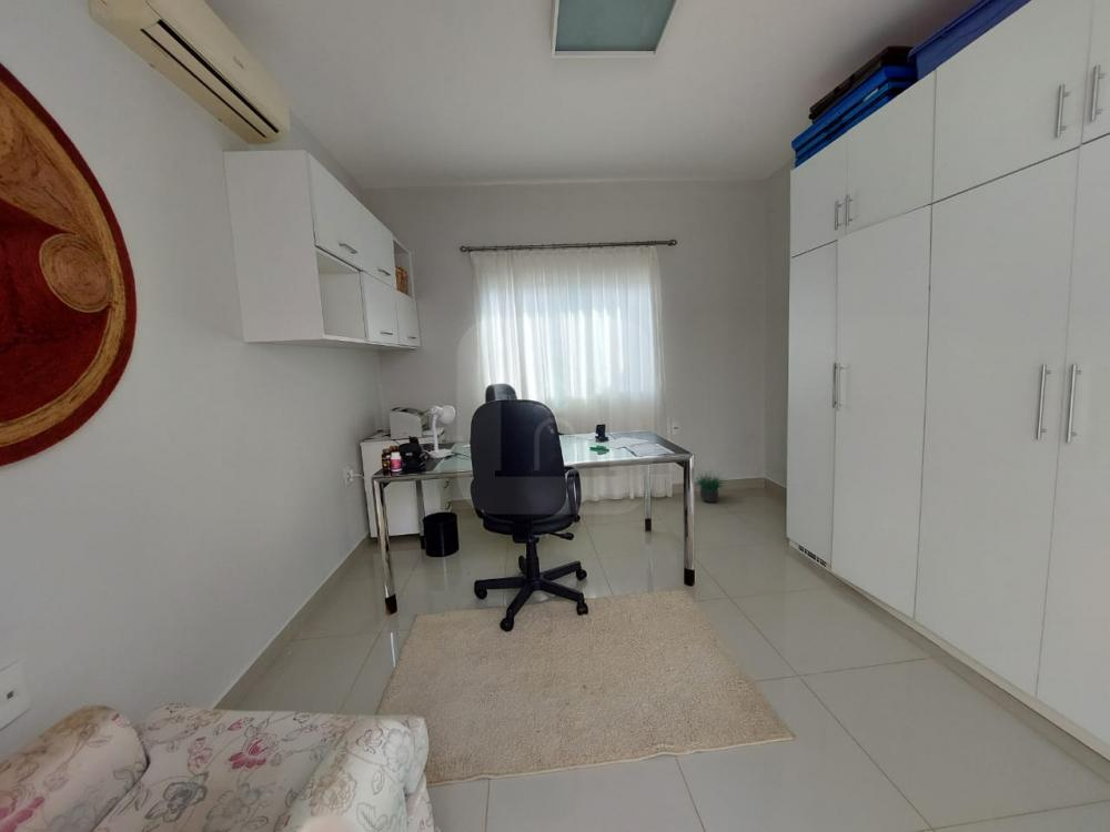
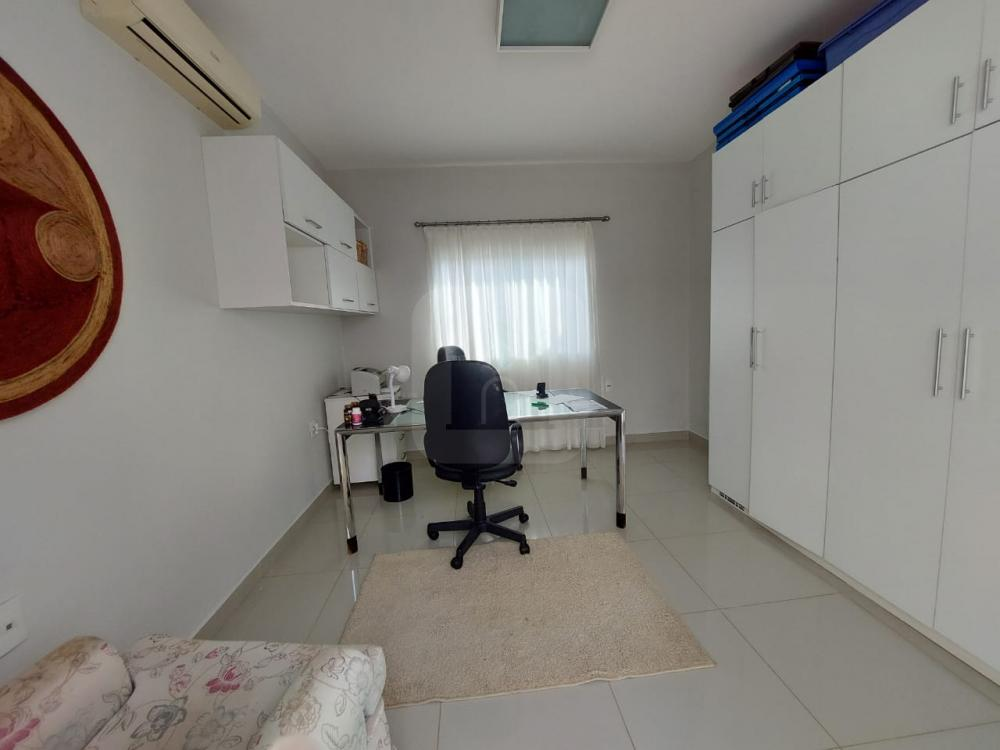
- potted plant (709, 481)
